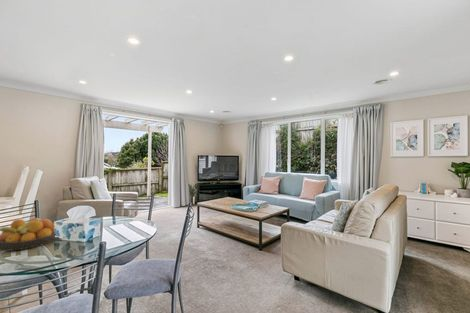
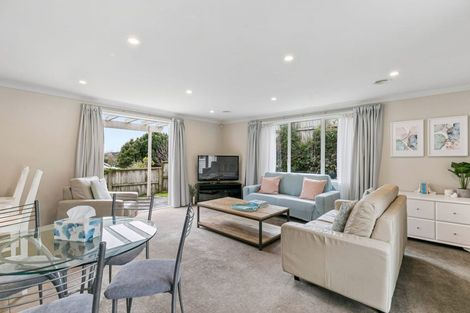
- fruit bowl (31, 229)
